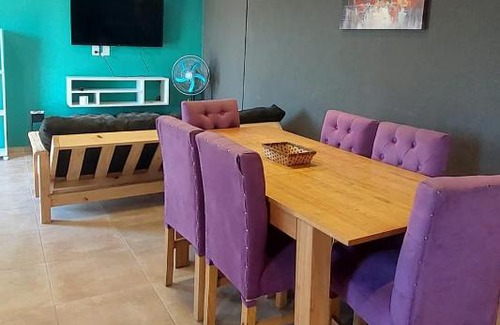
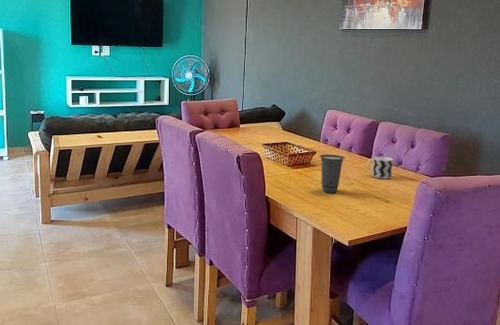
+ cup (379, 167)
+ cup (330, 174)
